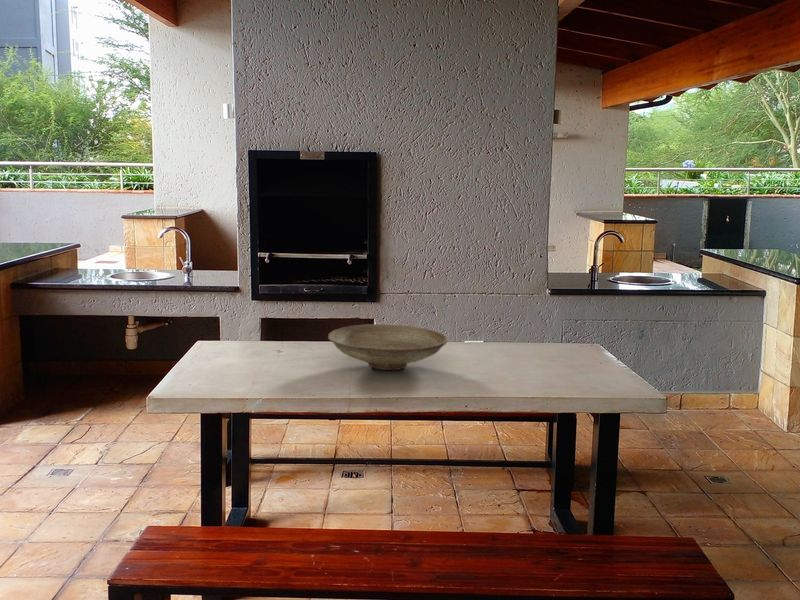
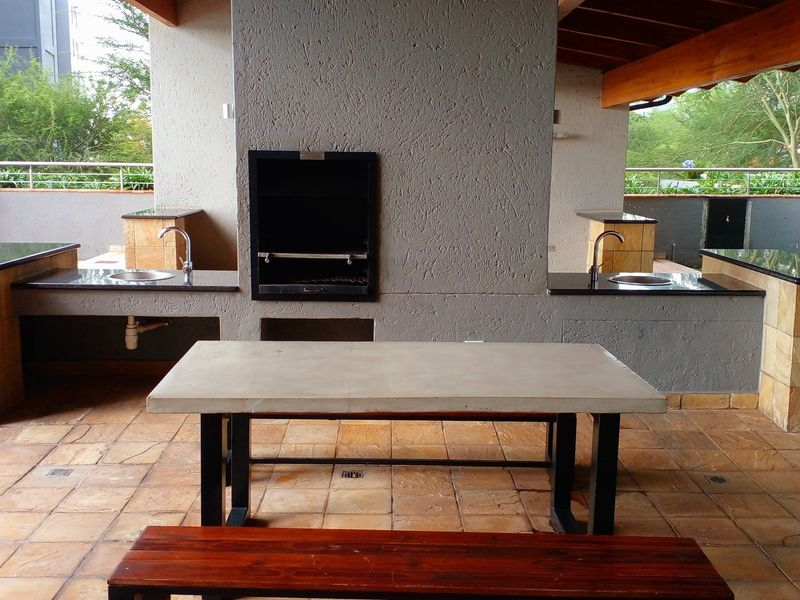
- decorative bowl (387, 350)
